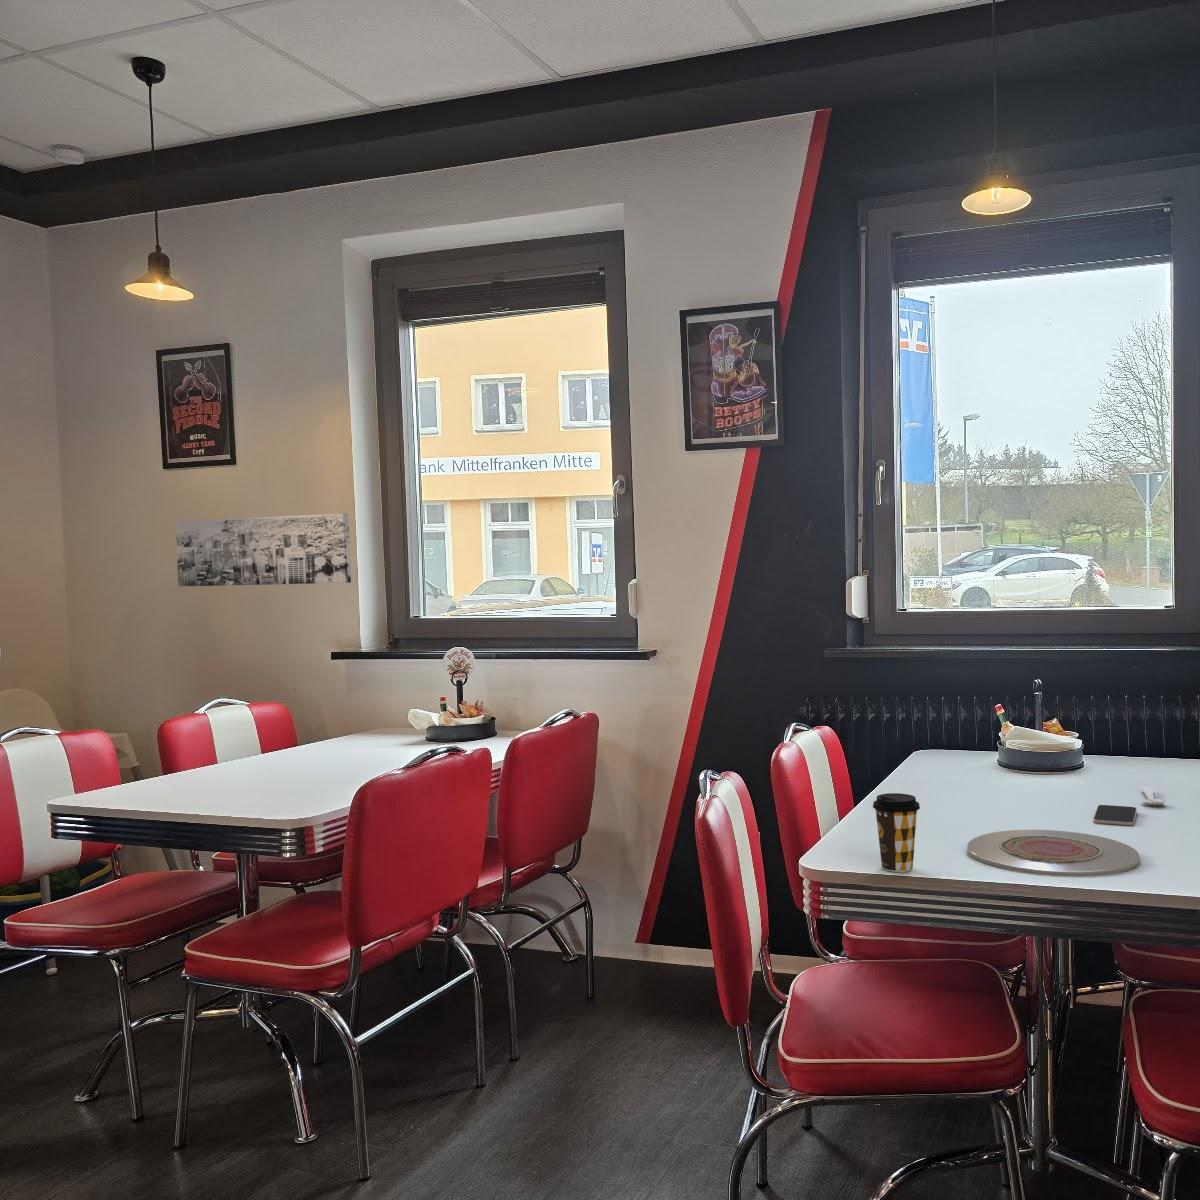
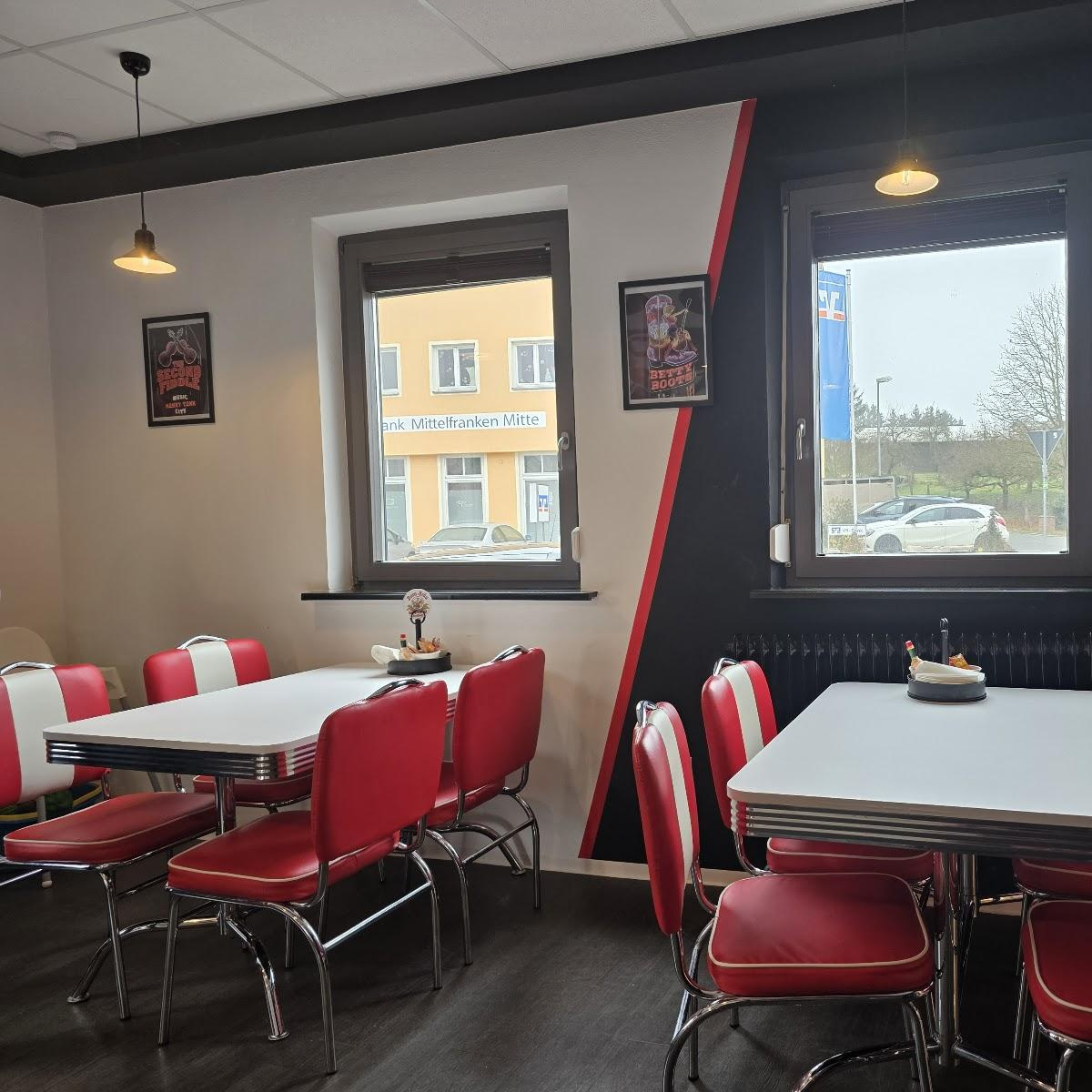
- spoon (1148, 795)
- smartphone (1115, 814)
- coffee cup (896, 832)
- plate (1051, 851)
- wall art (260, 551)
